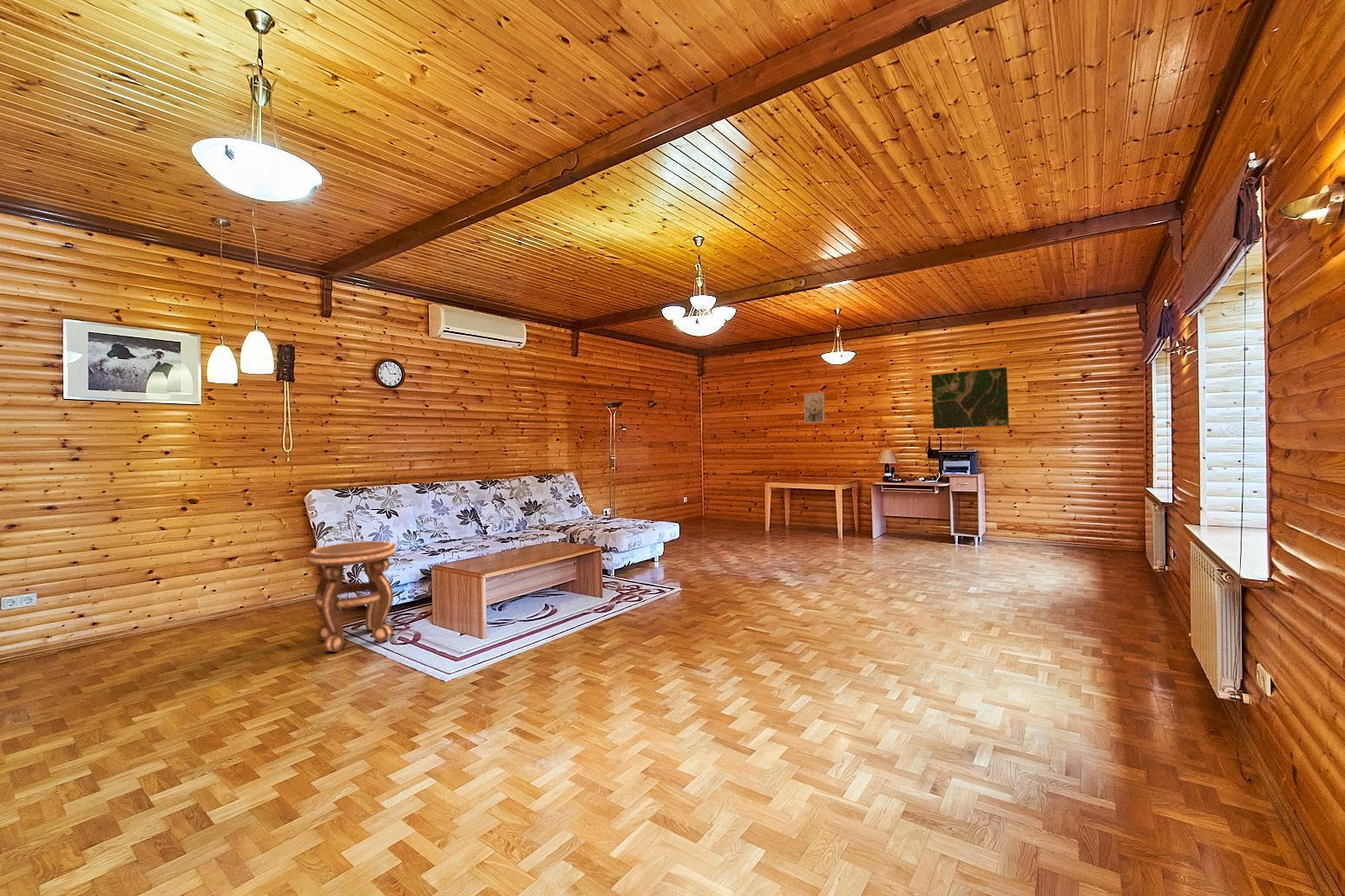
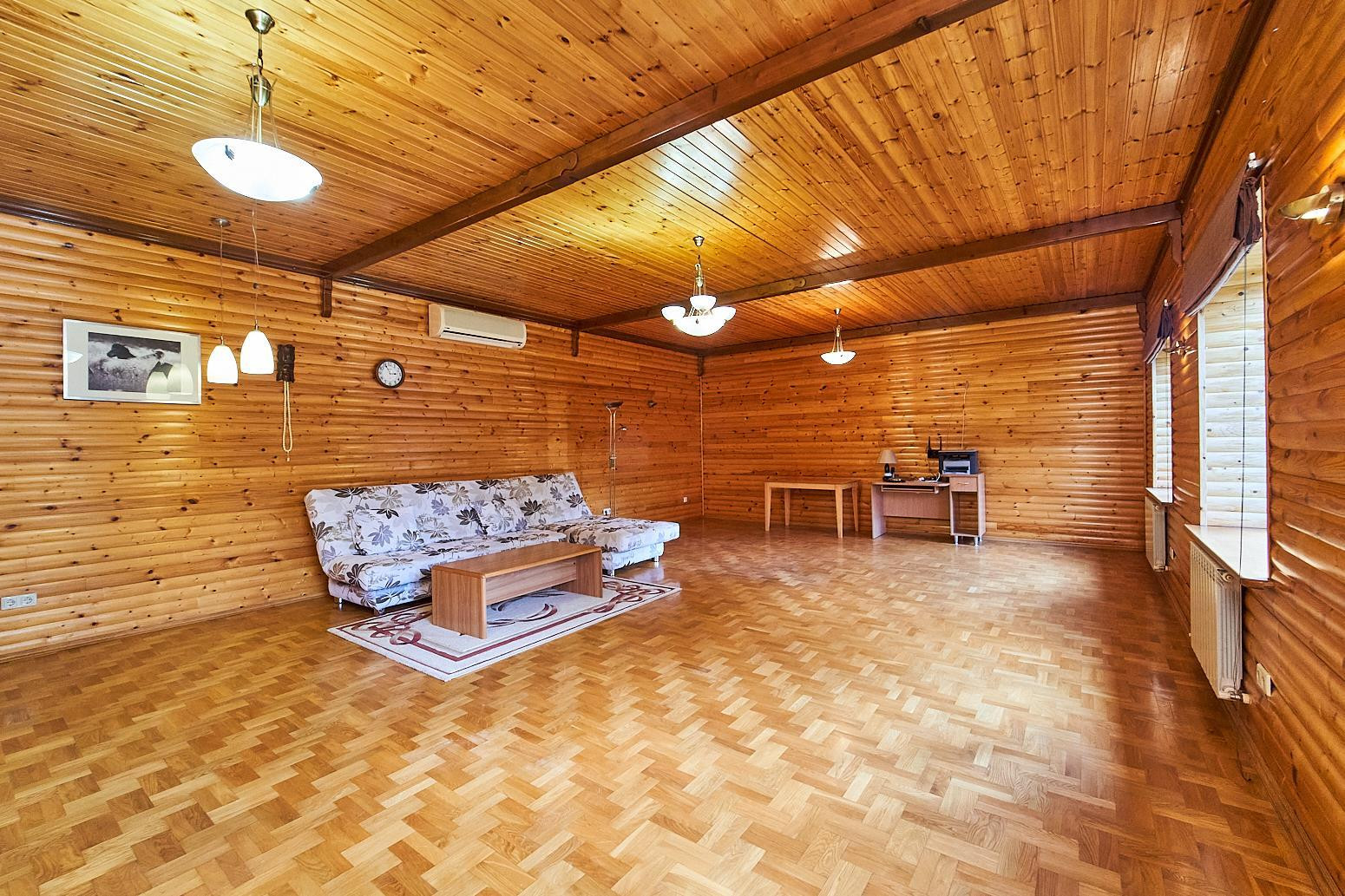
- wall art (814, 408)
- map (968, 399)
- side table (354, 592)
